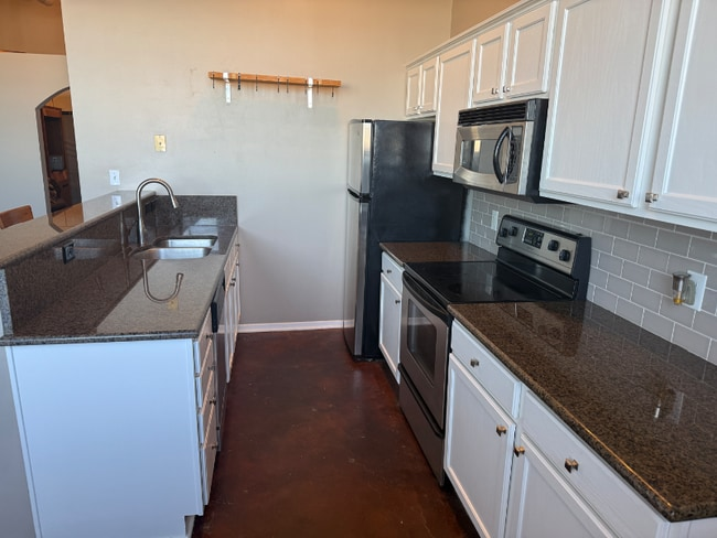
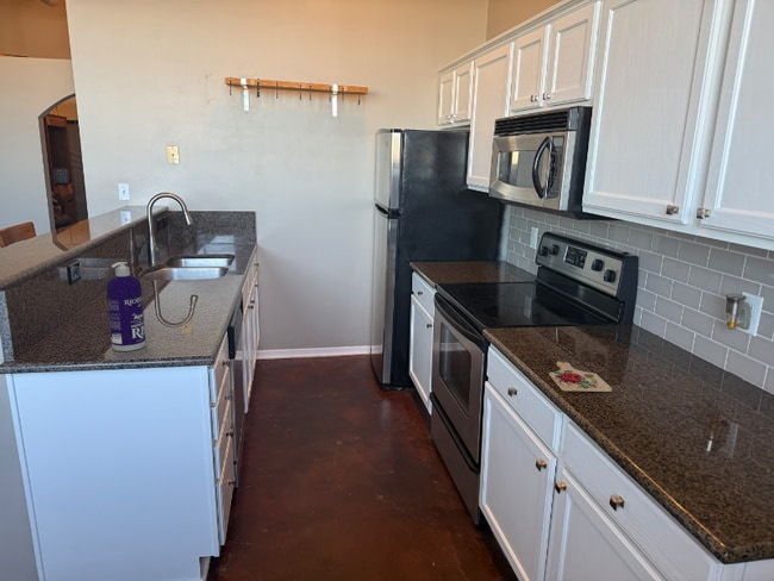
+ cutting board (573, 371)
+ spray bottle (125, 305)
